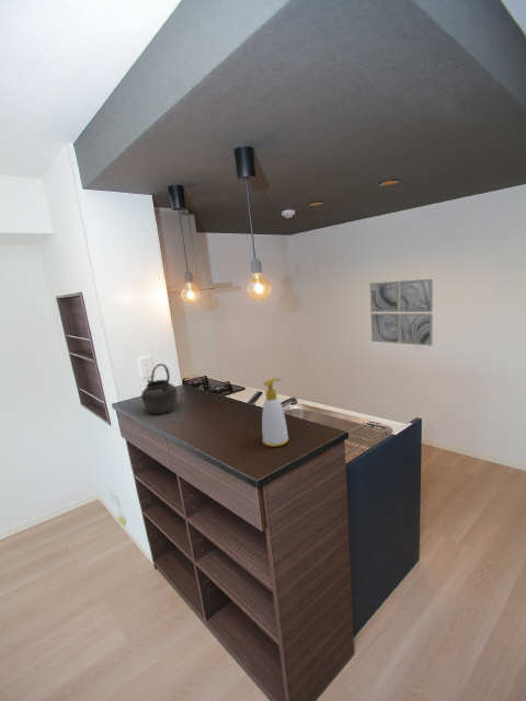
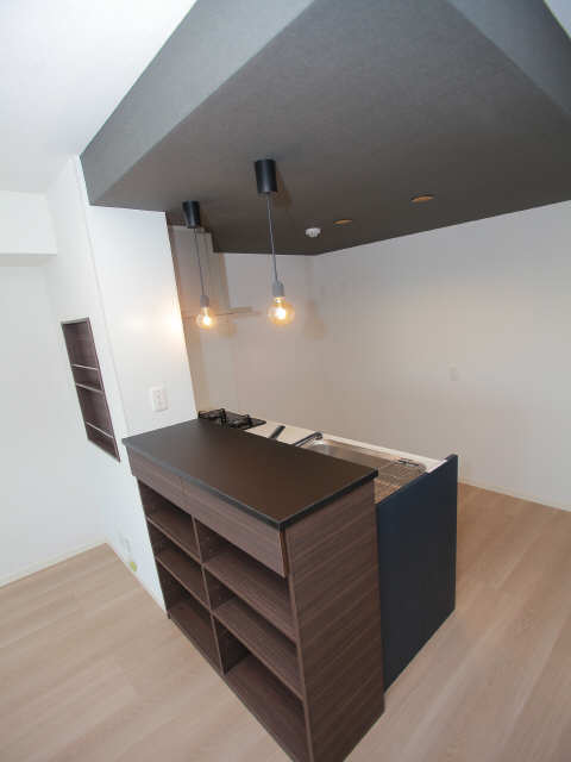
- kettle (158, 387)
- wall art (399, 313)
- soap bottle (273, 411)
